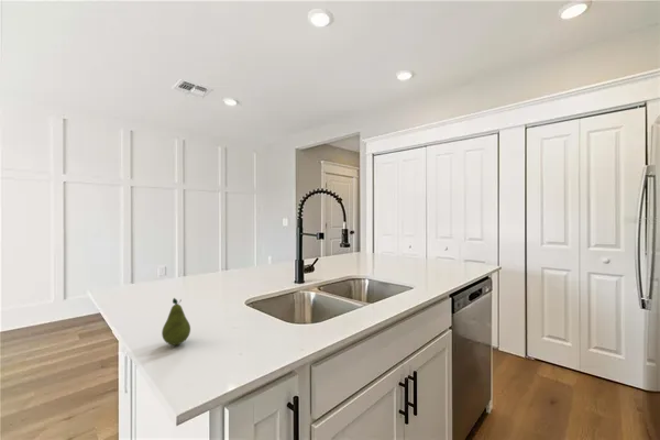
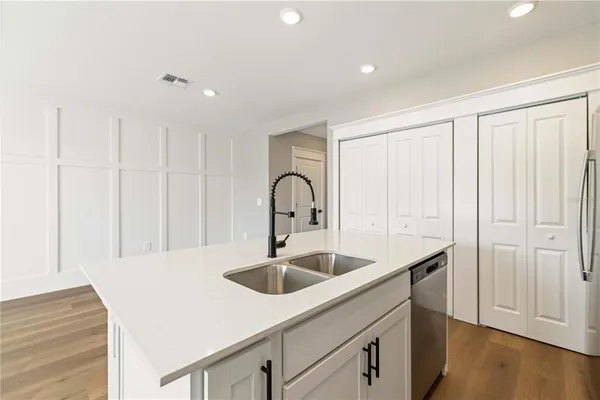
- fruit (176, 320)
